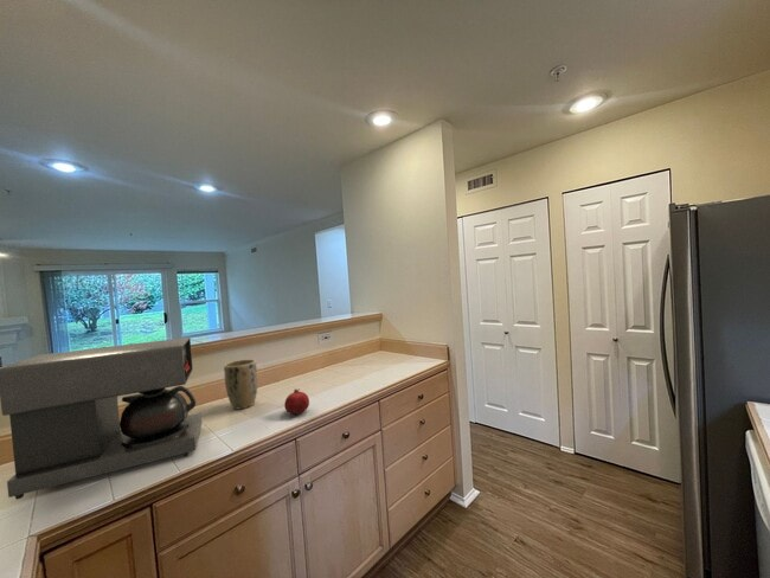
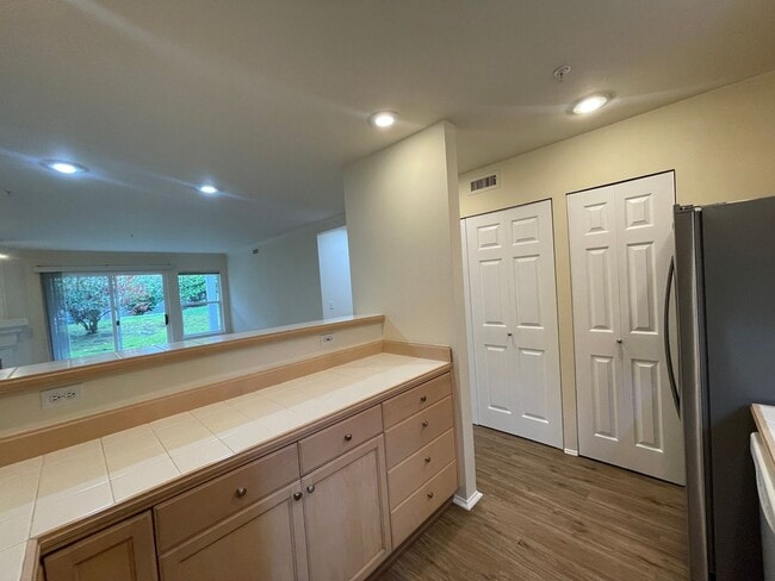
- coffee maker (117, 404)
- plant pot (242, 384)
- fruit (296, 400)
